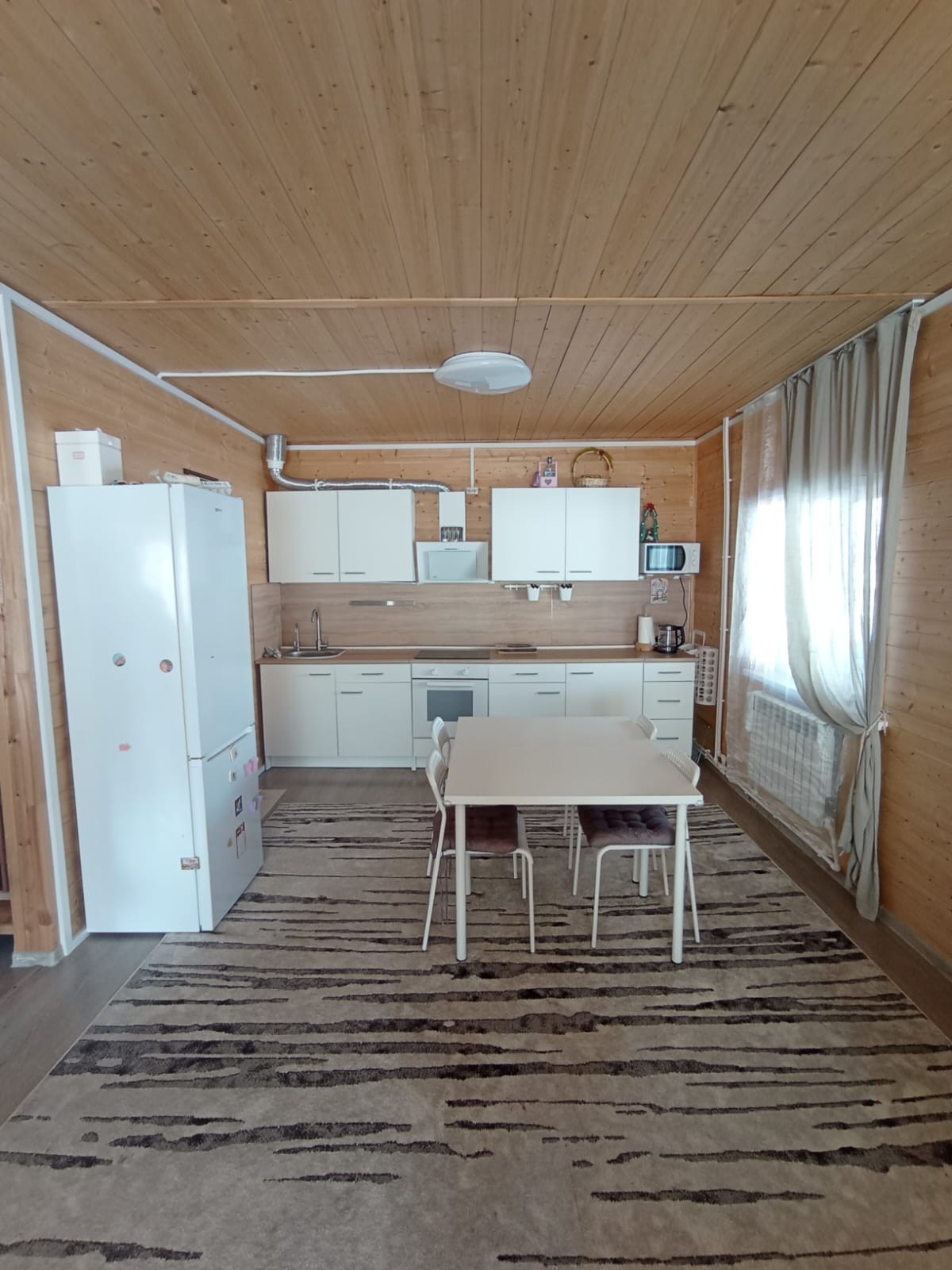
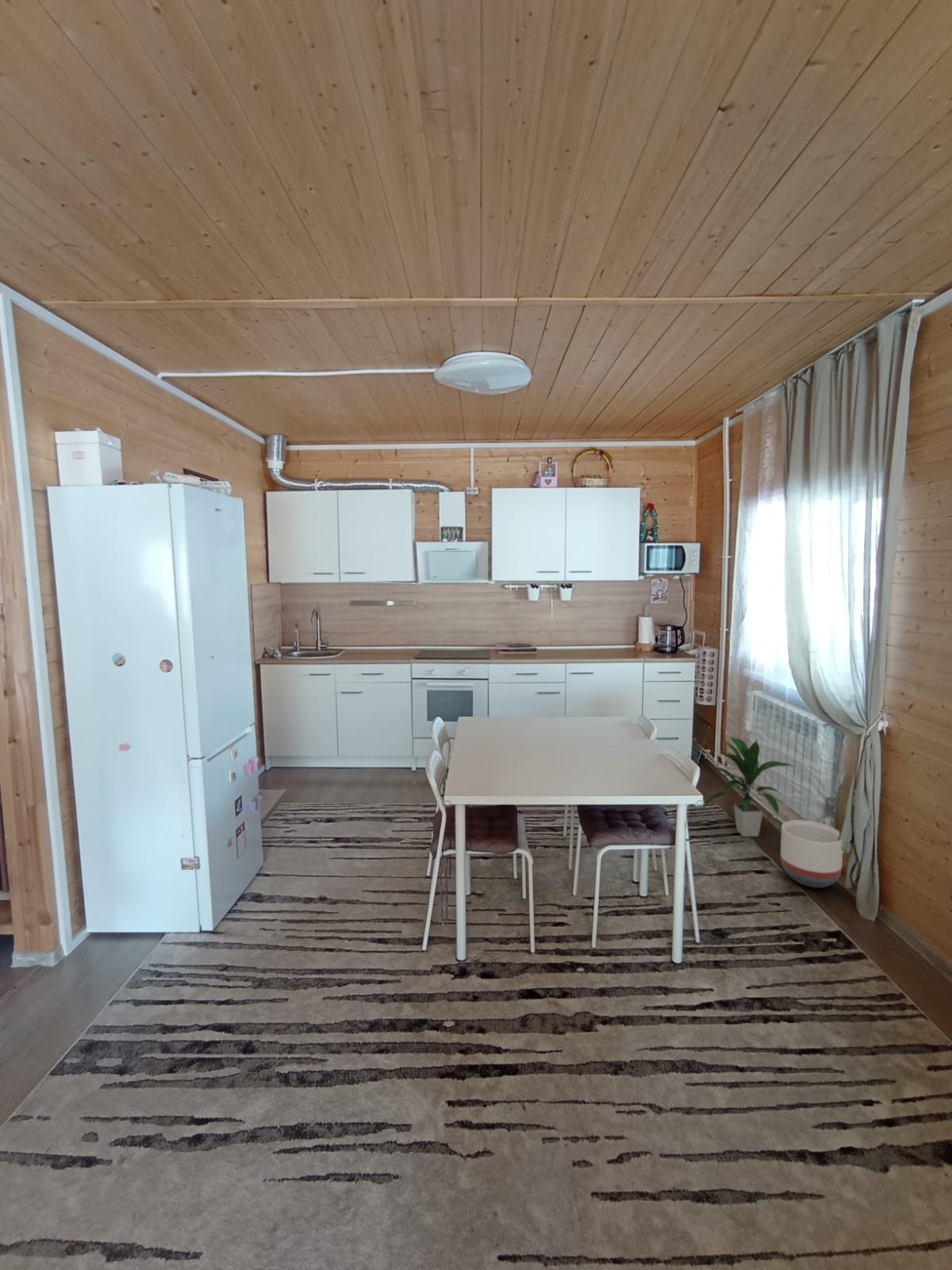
+ planter (810, 856)
+ indoor plant (744, 783)
